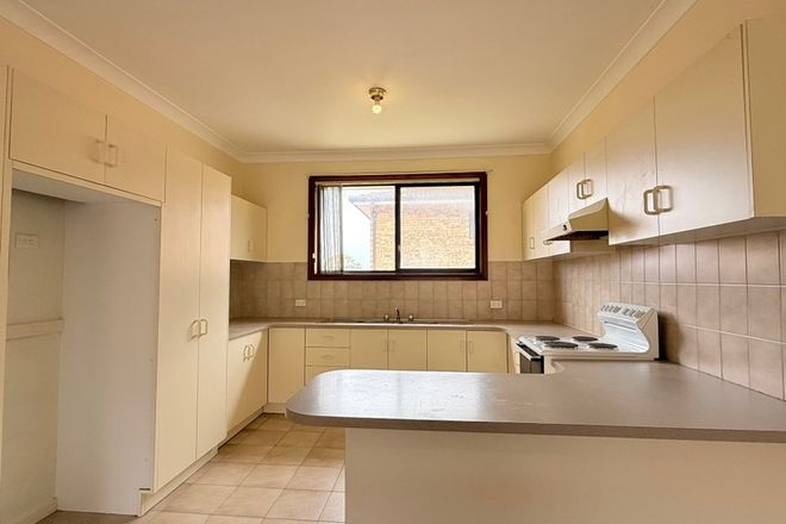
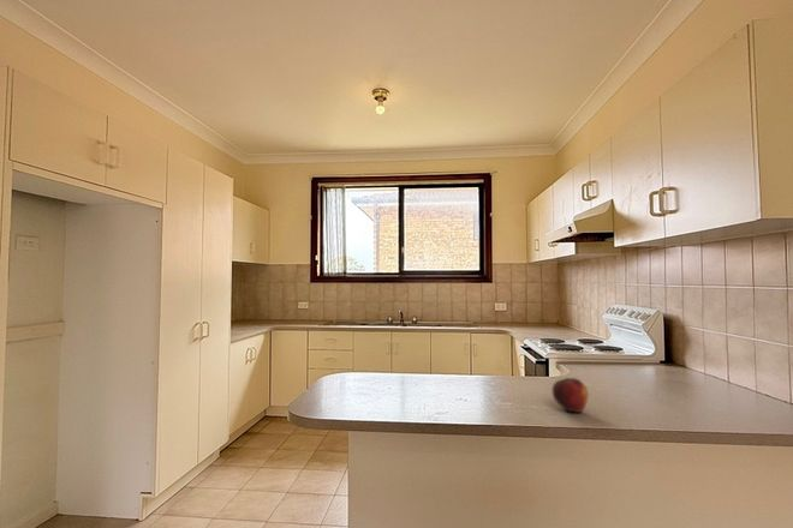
+ fruit (570, 394)
